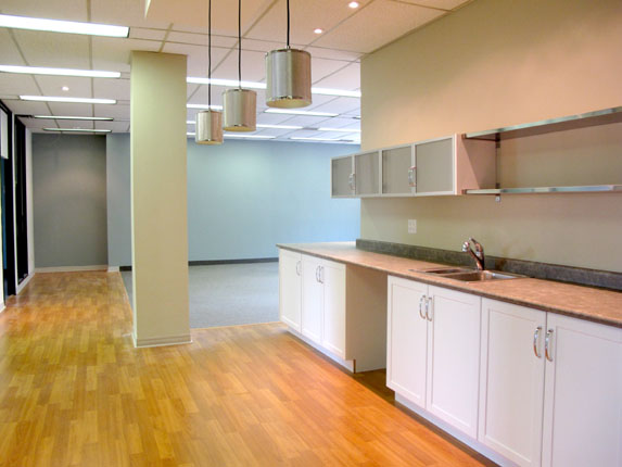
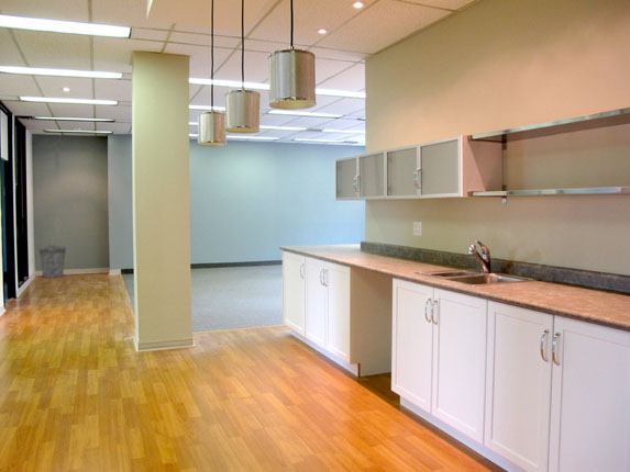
+ trash can (52, 259)
